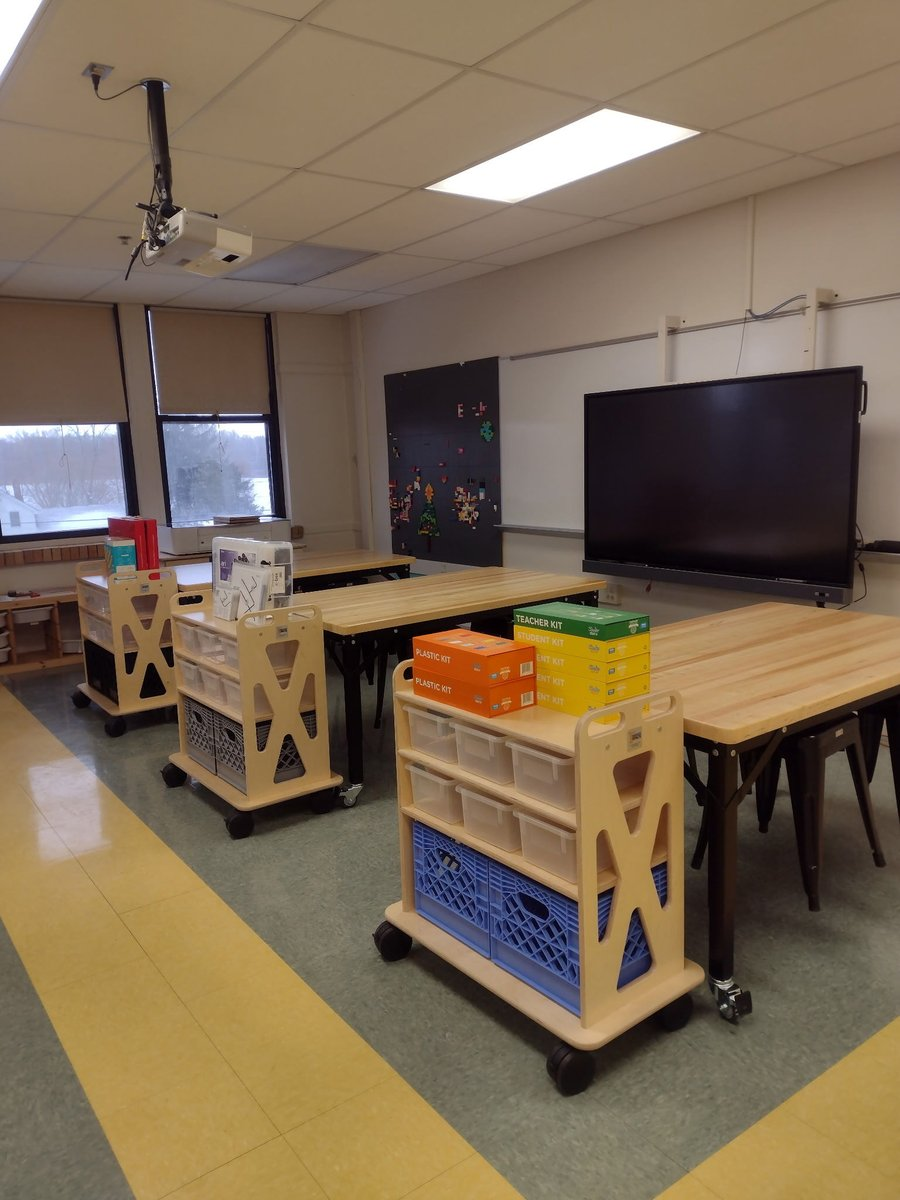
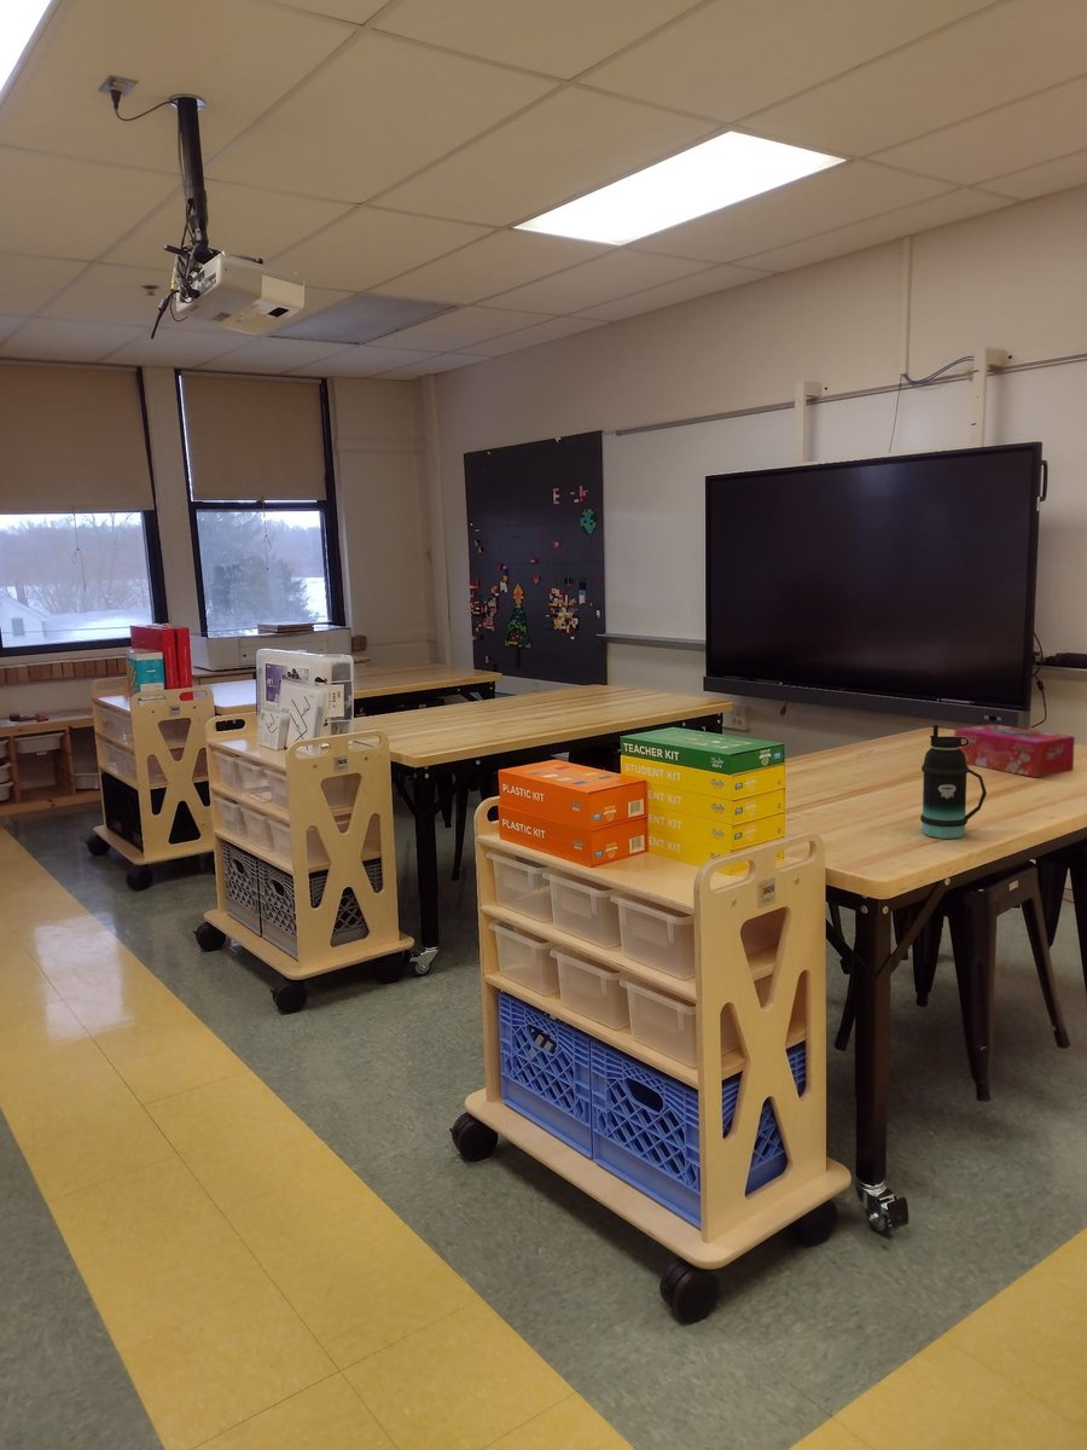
+ tissue box (1012, 749)
+ bottle (953, 779)
